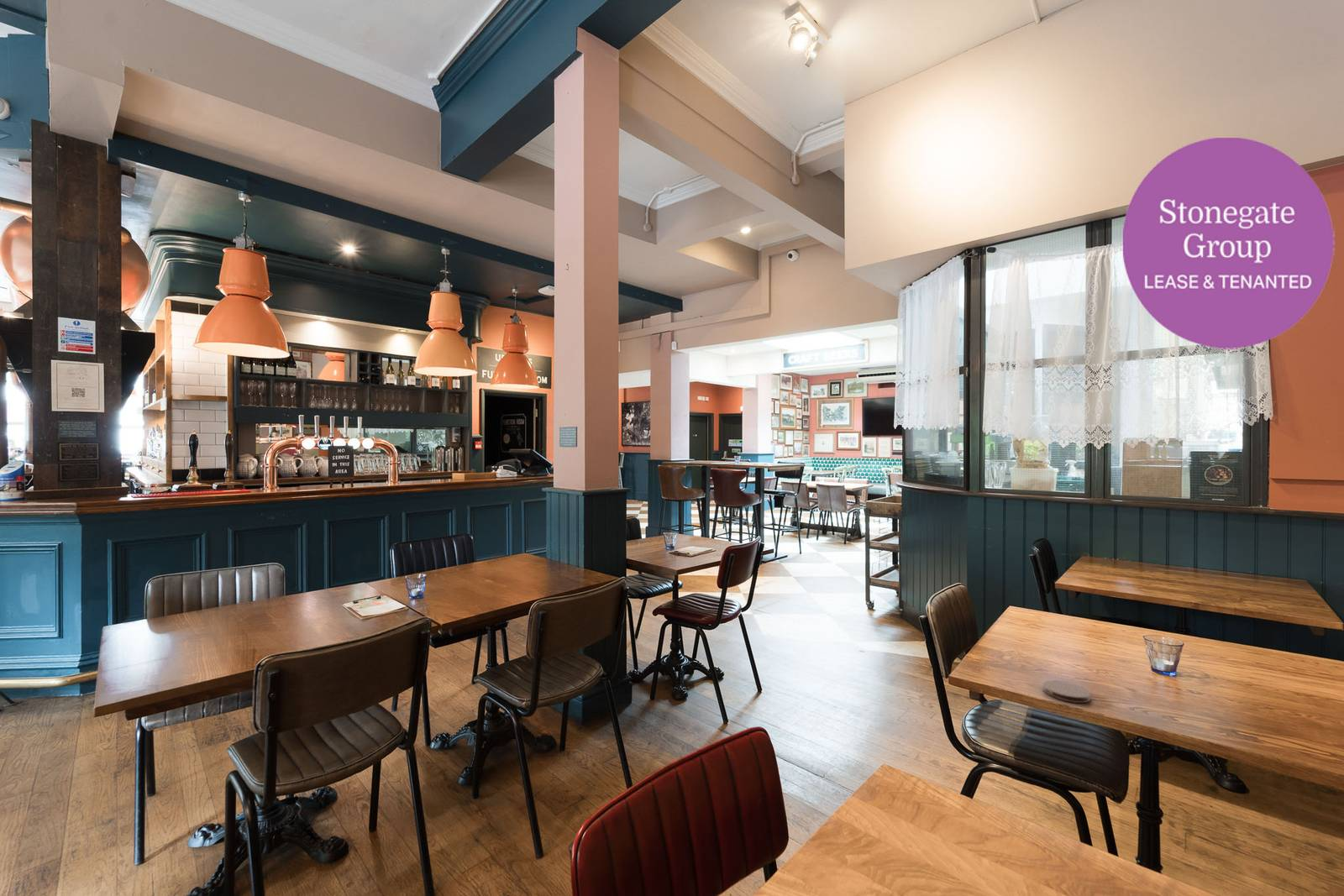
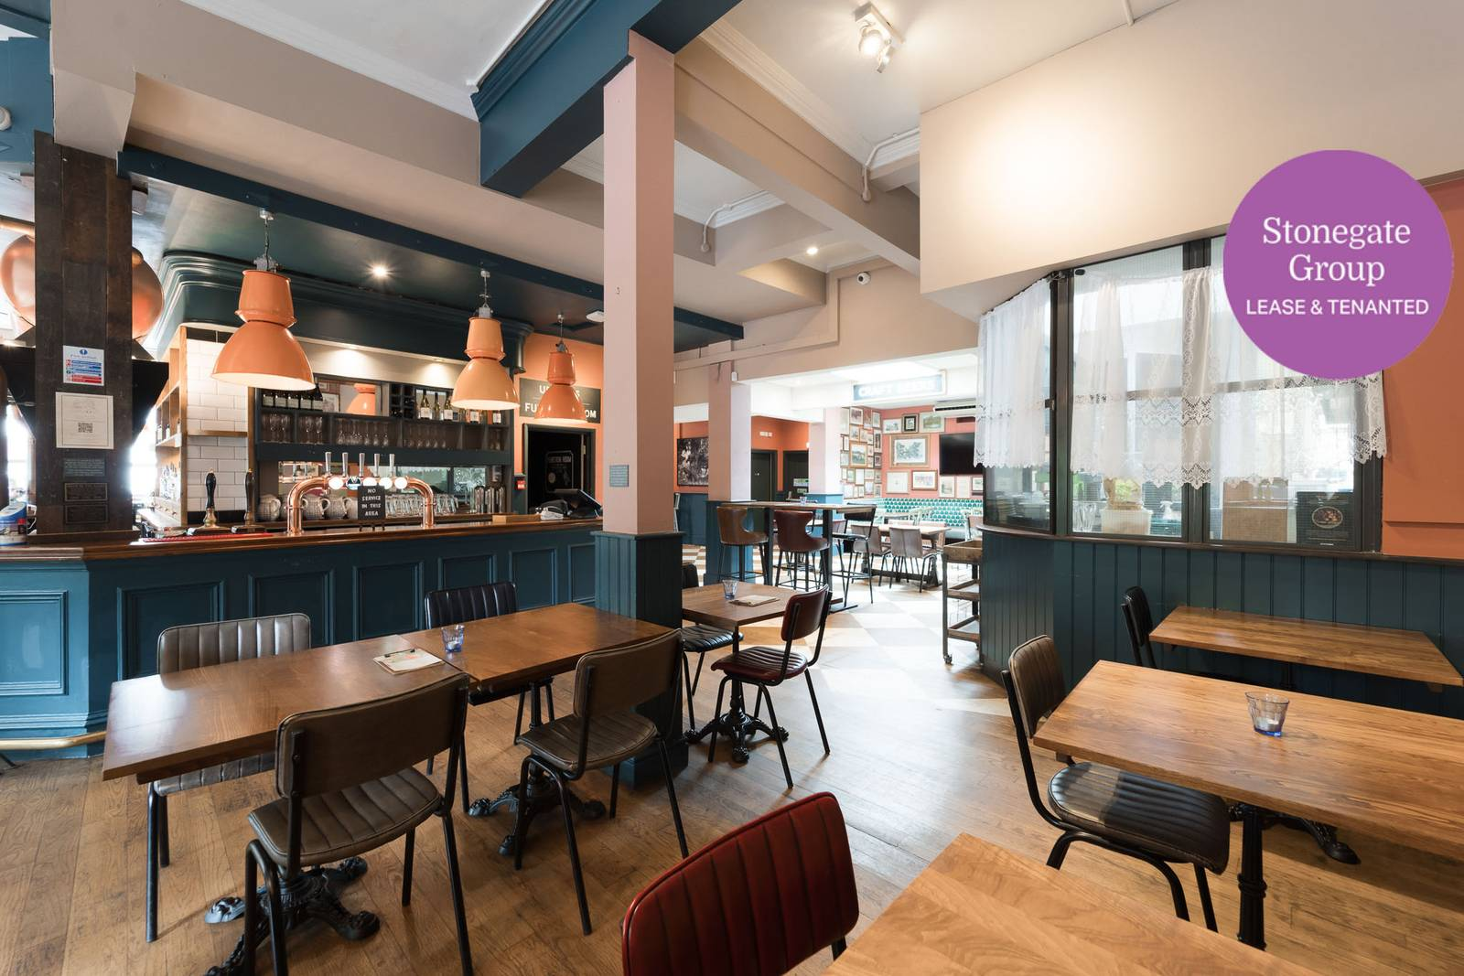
- coaster (1066, 691)
